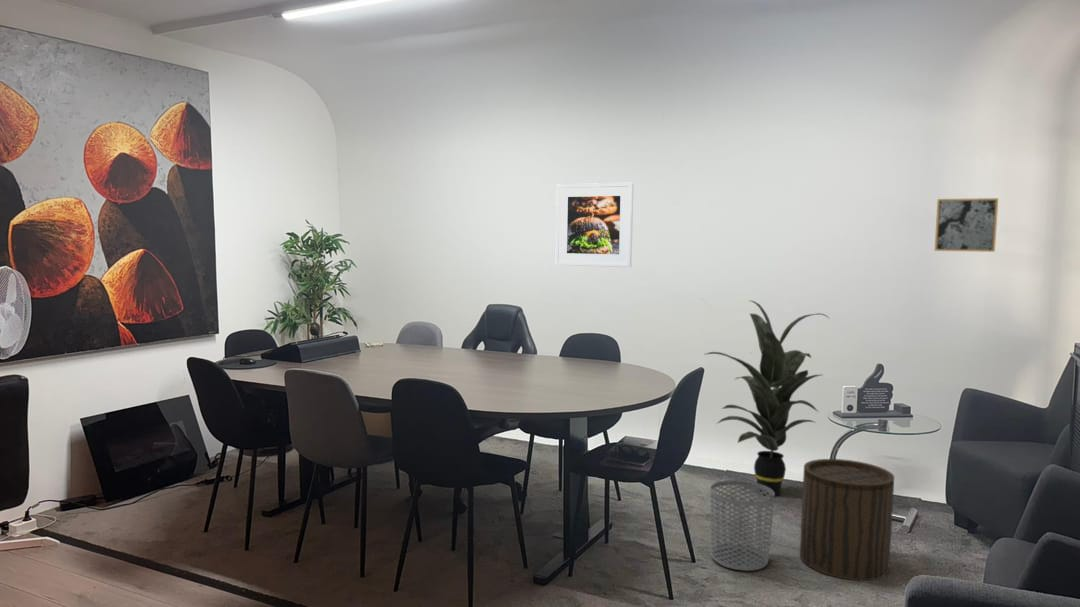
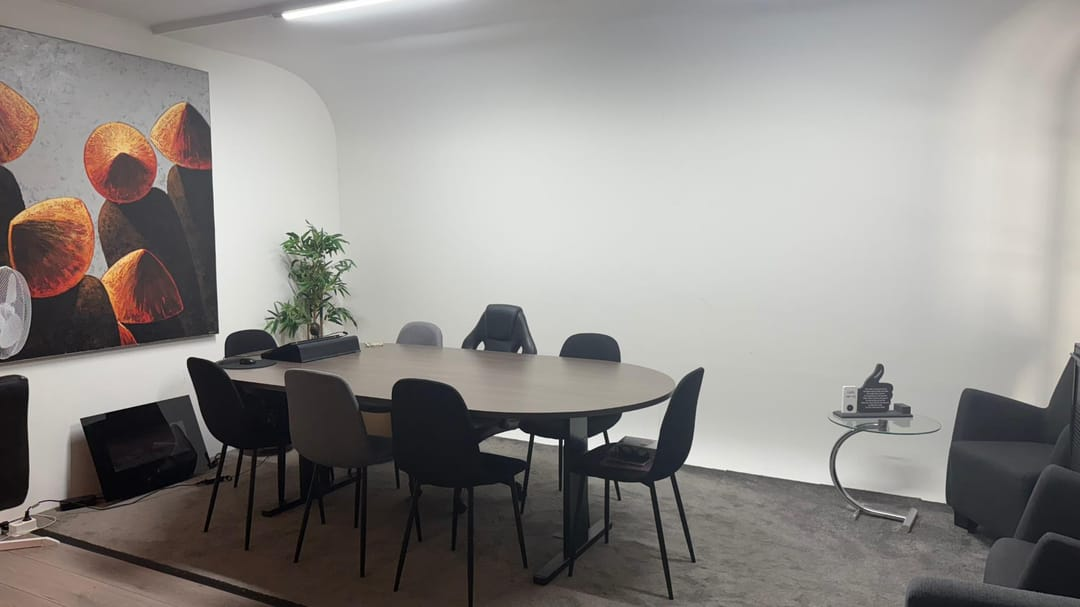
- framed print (593, 225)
- indoor plant (766, 396)
- waste bin (740, 525)
- wall art (965, 225)
- stool (845, 516)
